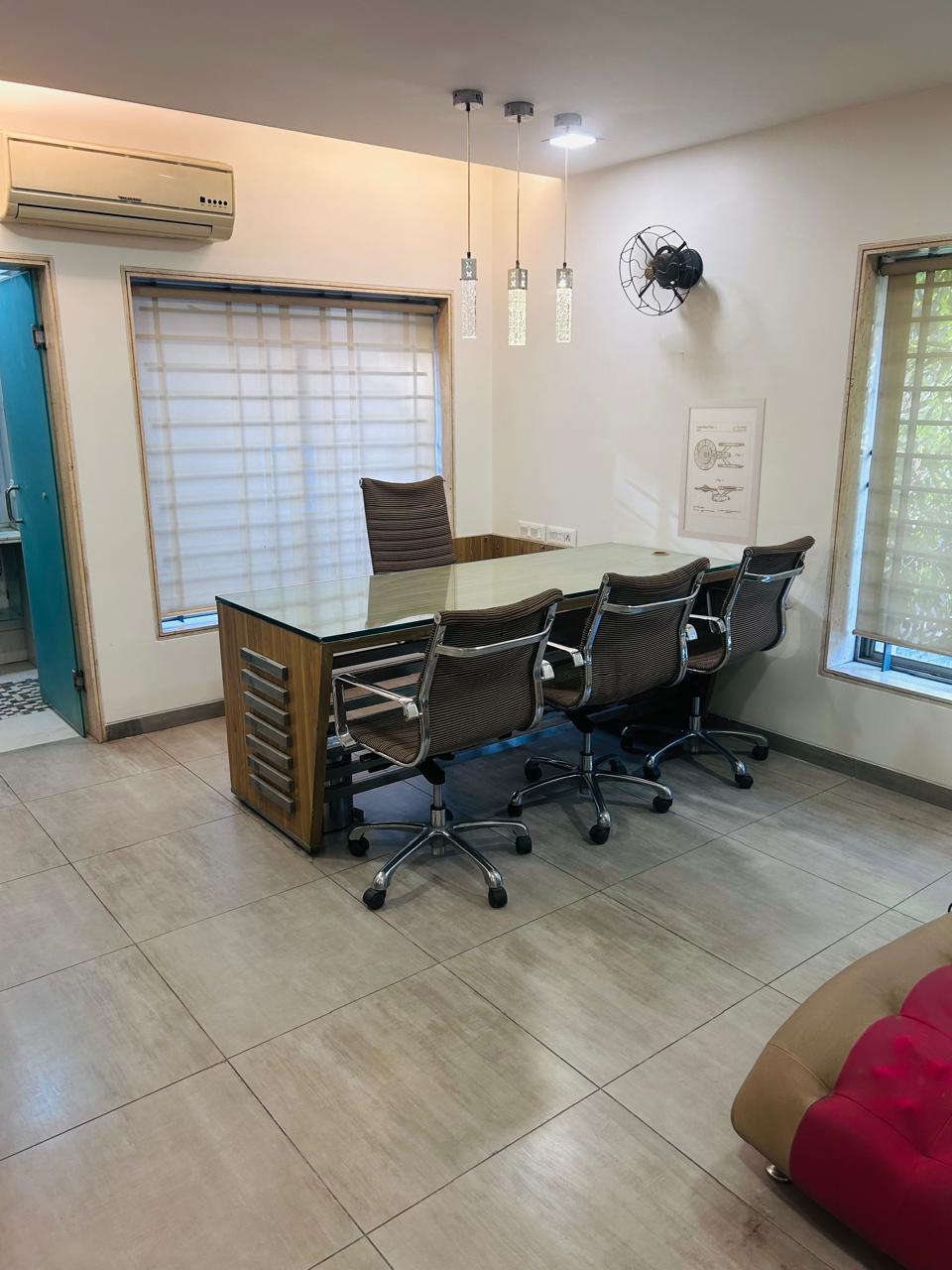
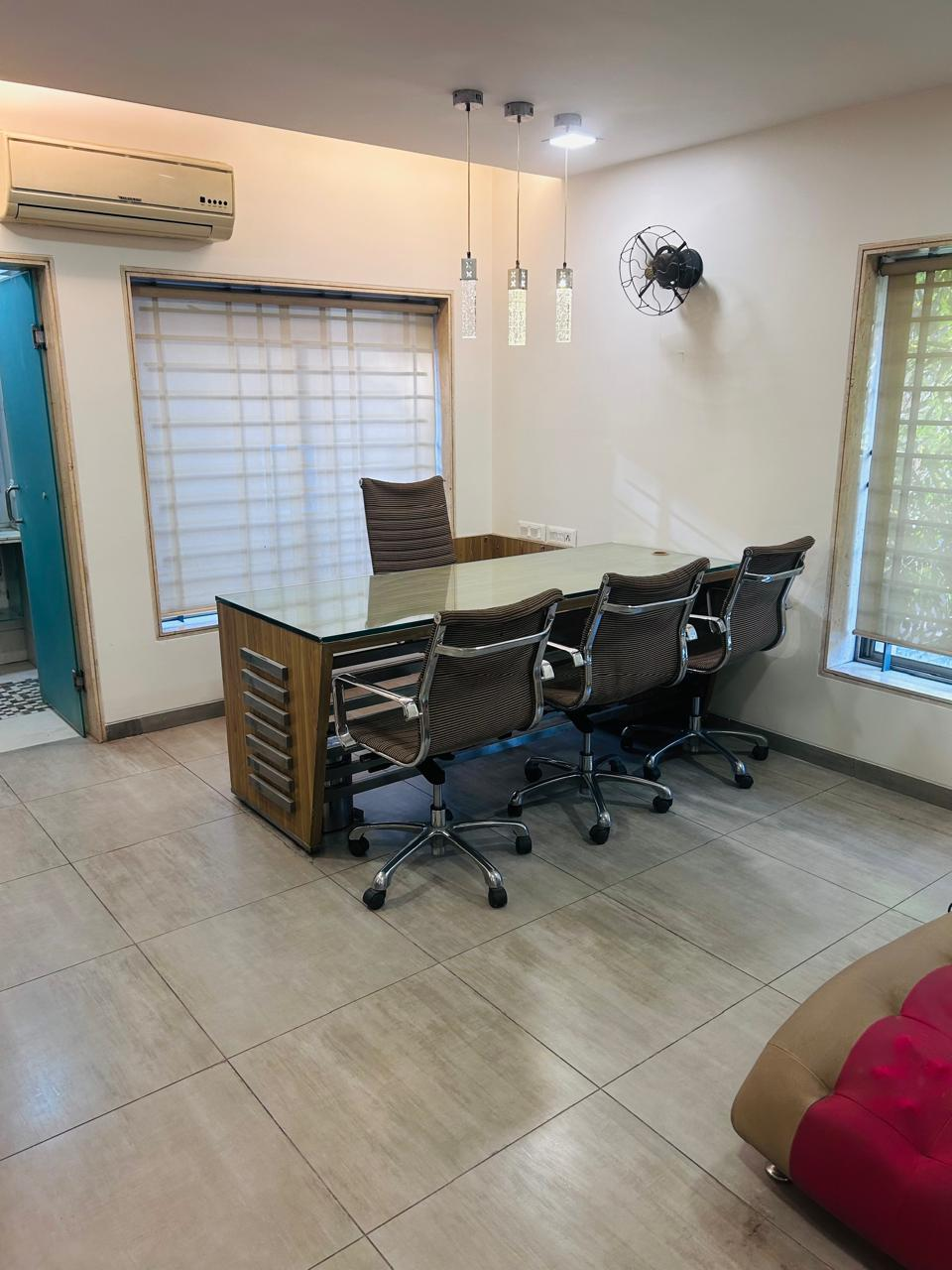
- wall art (719, 471)
